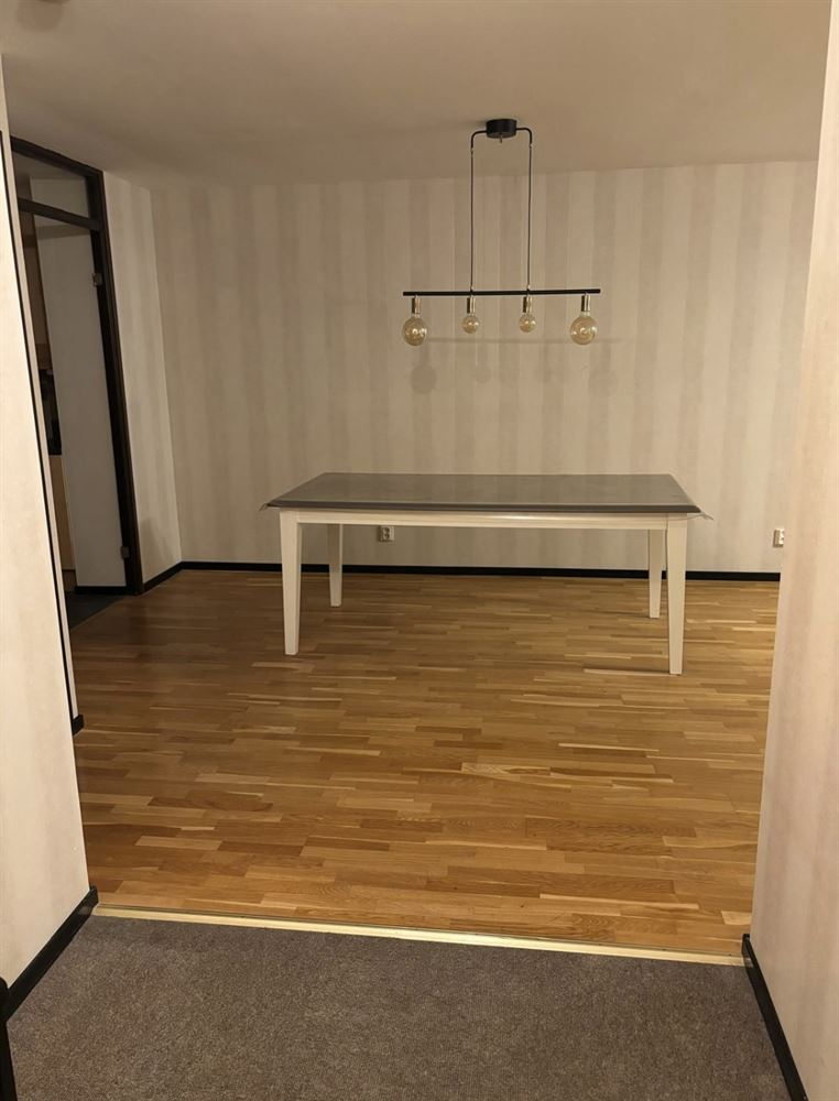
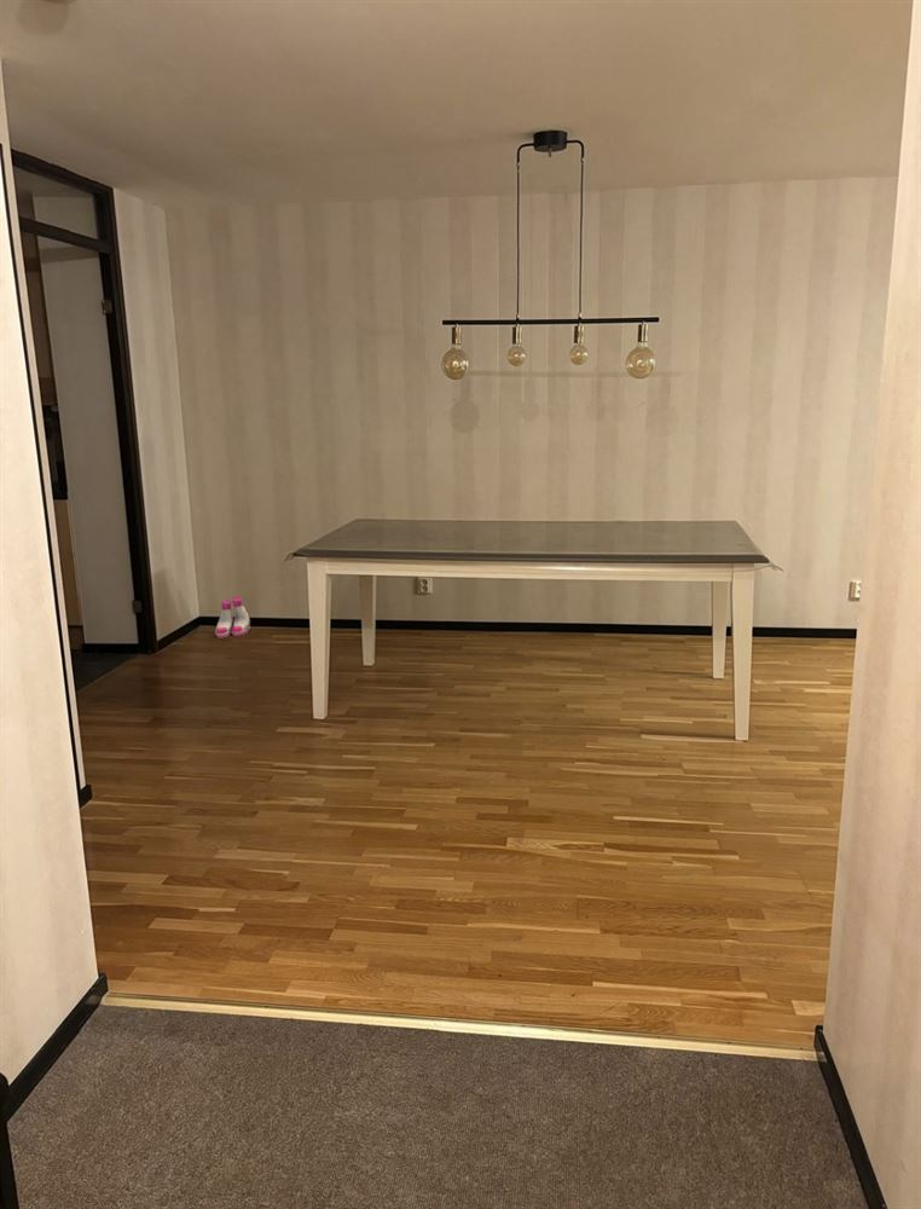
+ boots (231, 615)
